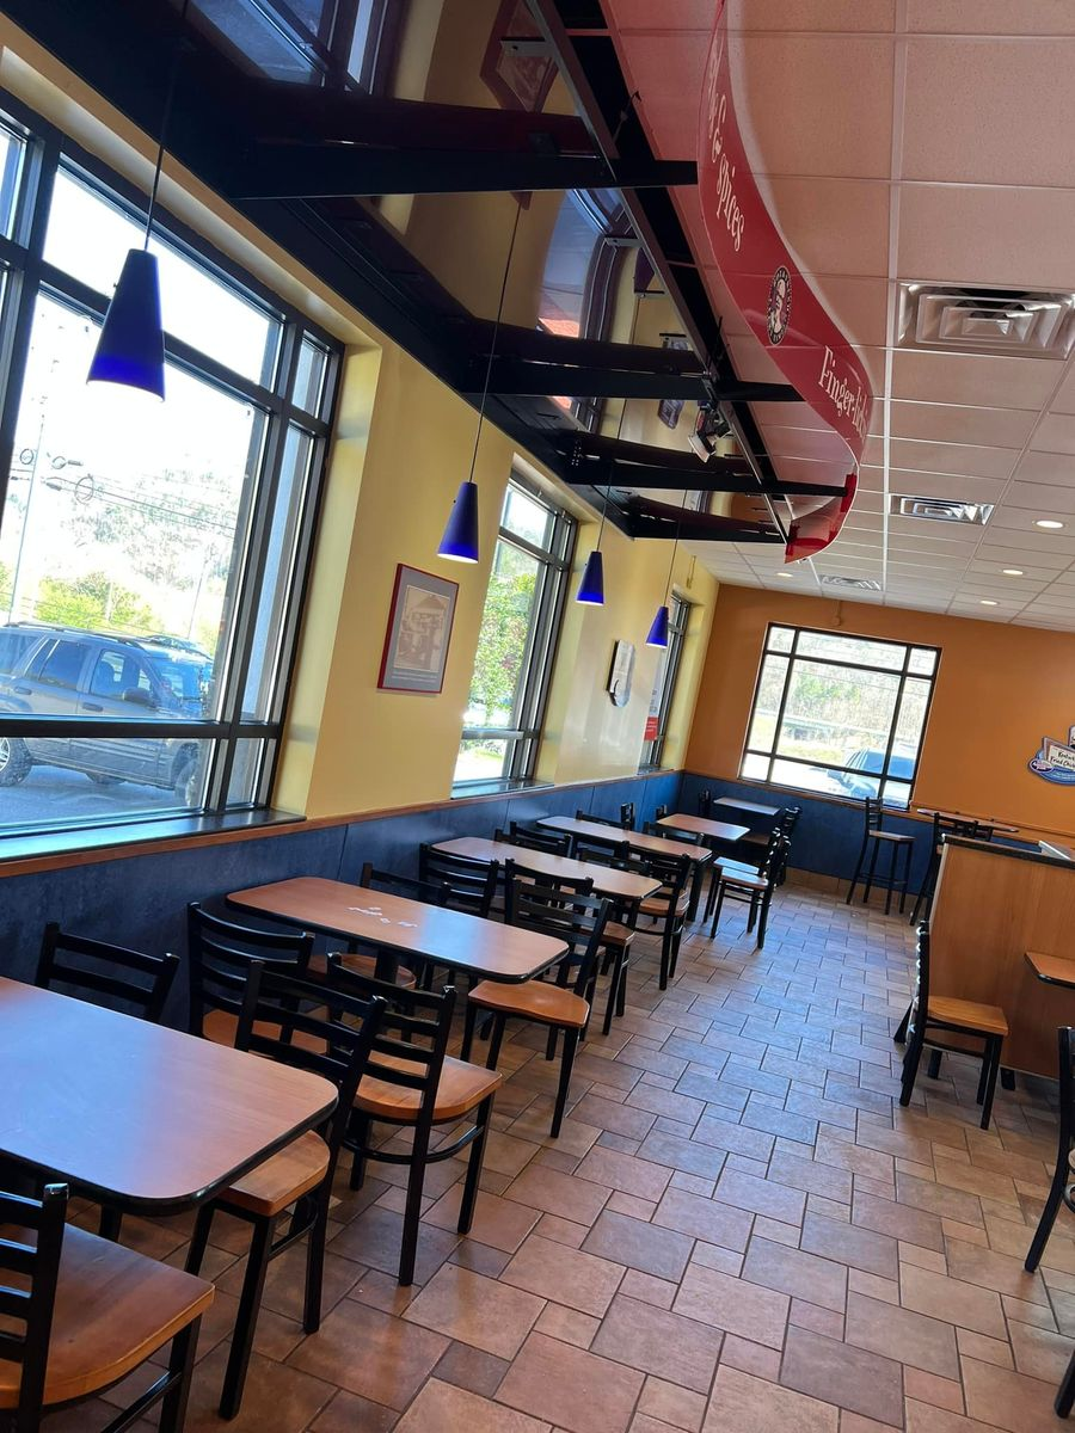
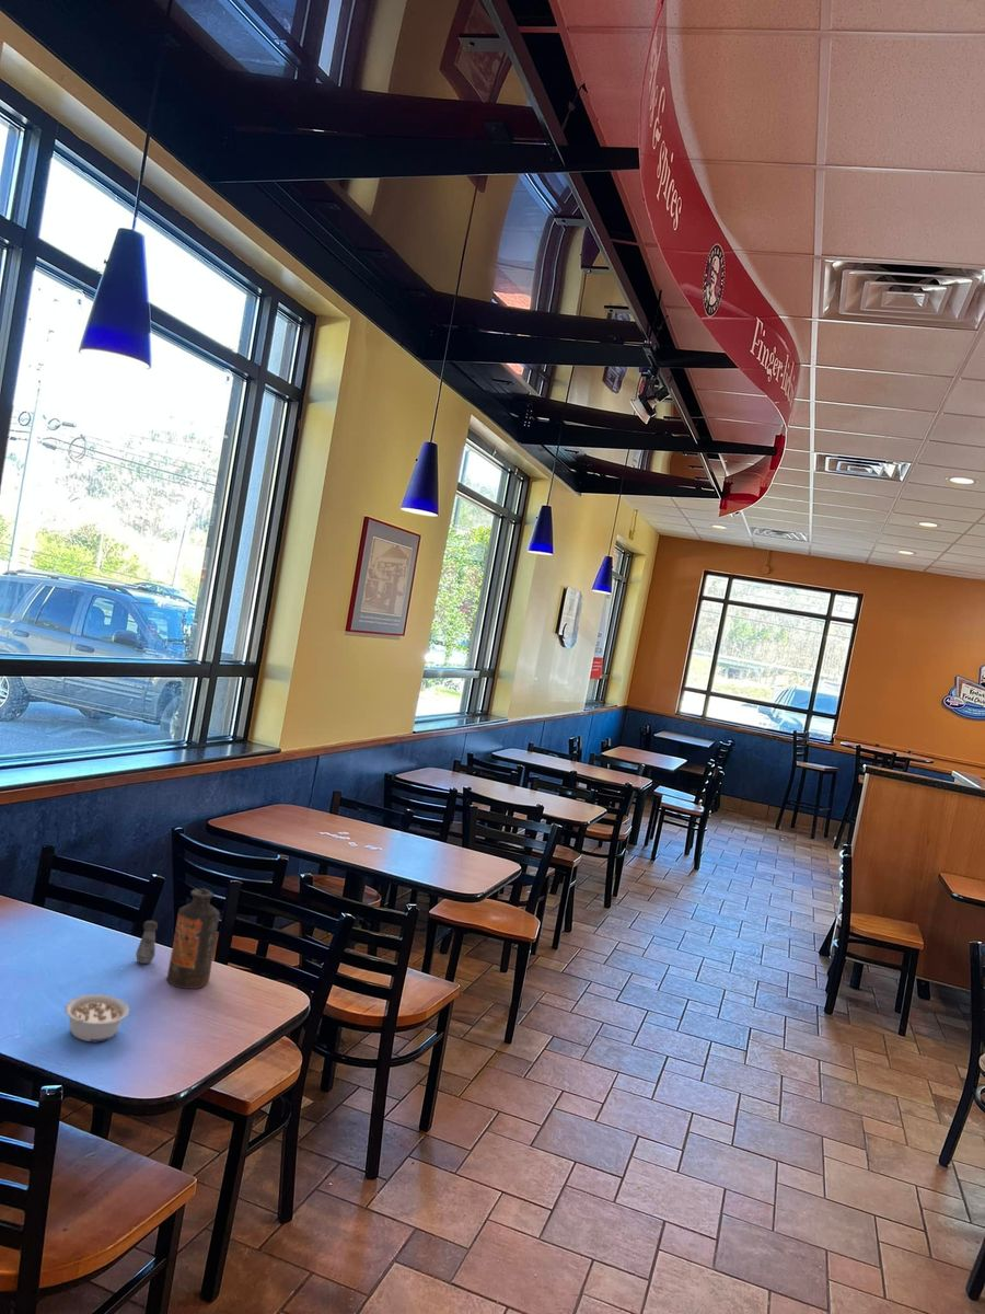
+ legume (95, 1018)
+ bottle (195, 936)
+ salt shaker (147, 941)
